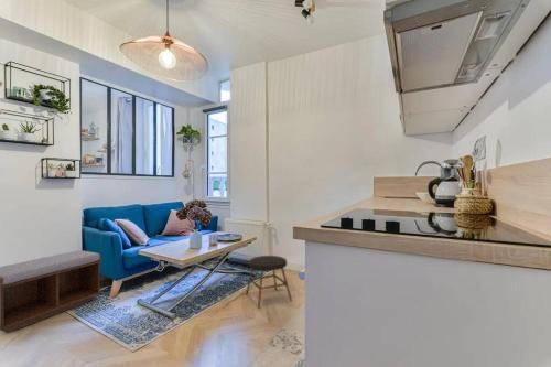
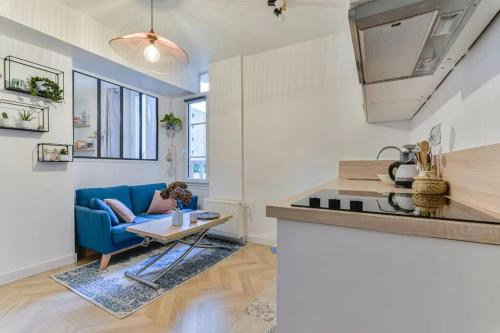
- bench (47, 284)
- stool (268, 277)
